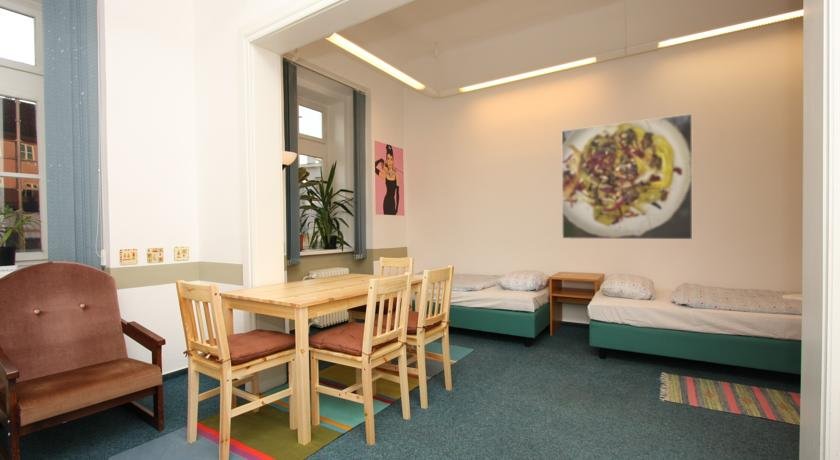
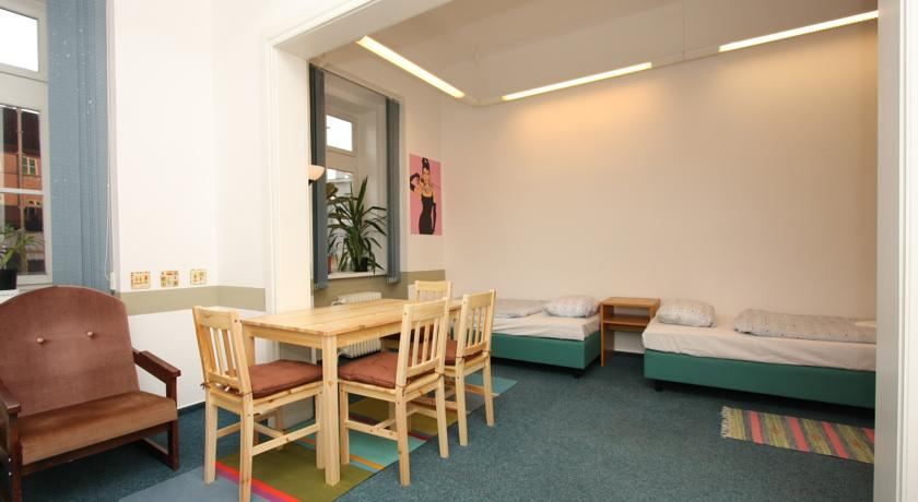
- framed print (622, 181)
